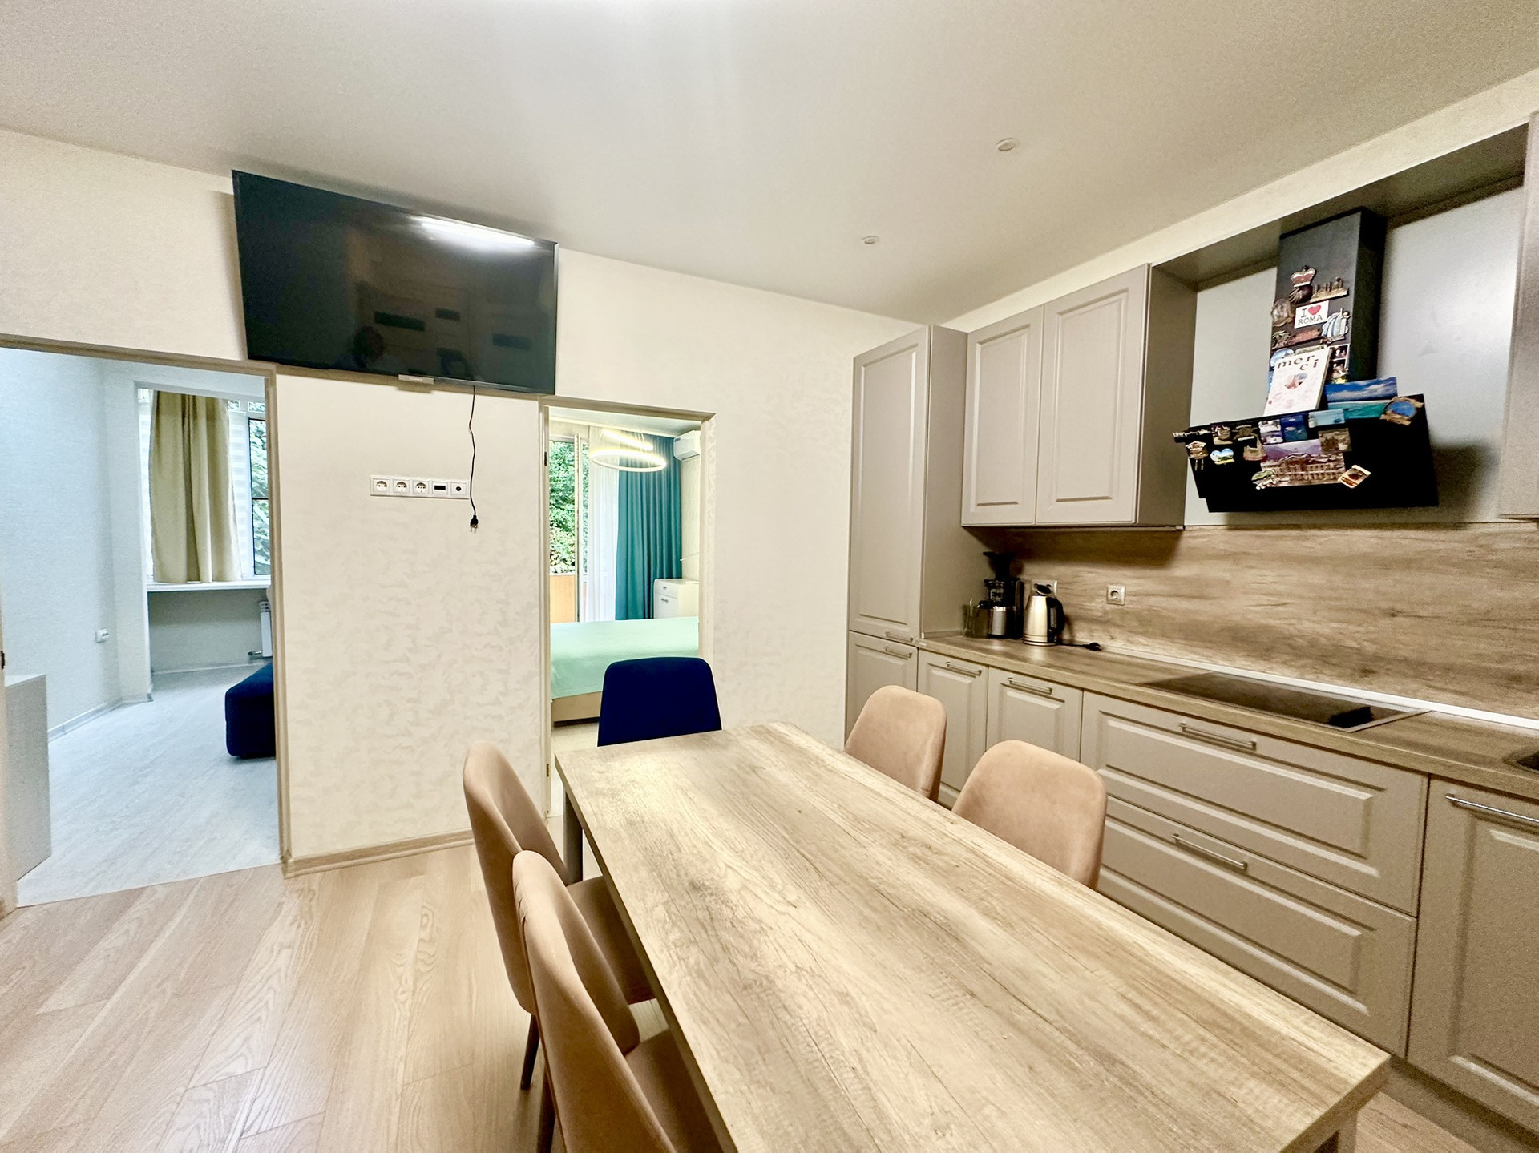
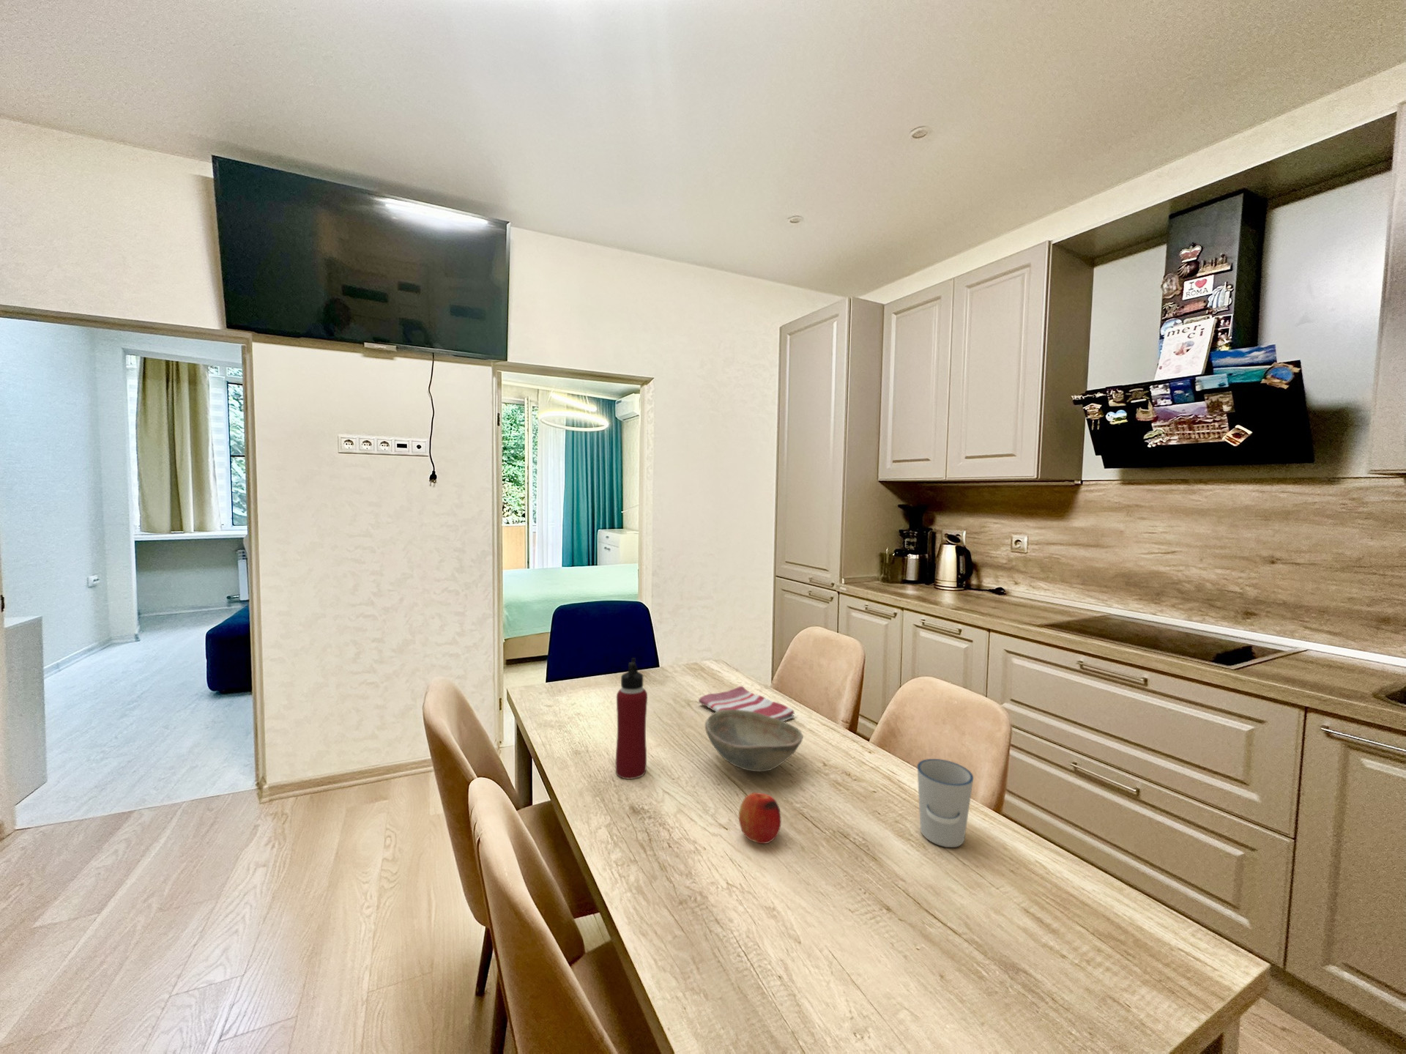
+ dish towel (745, 706)
+ cup (942, 805)
+ fruit (761, 816)
+ bowl (754, 744)
+ water bottle (631, 715)
